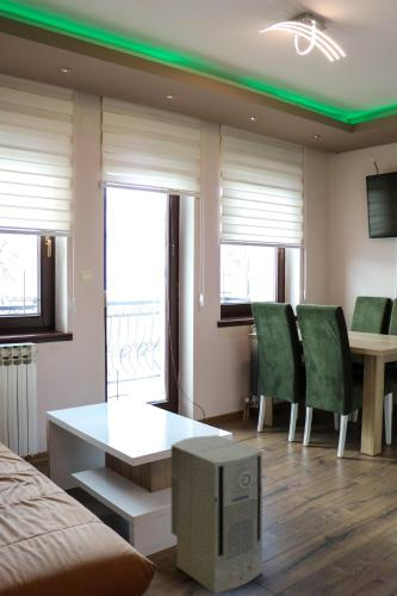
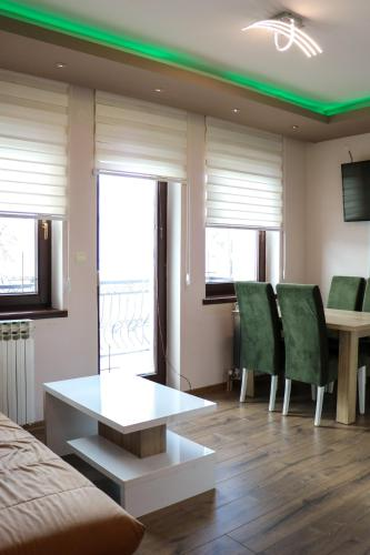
- air purifier (216, 507)
